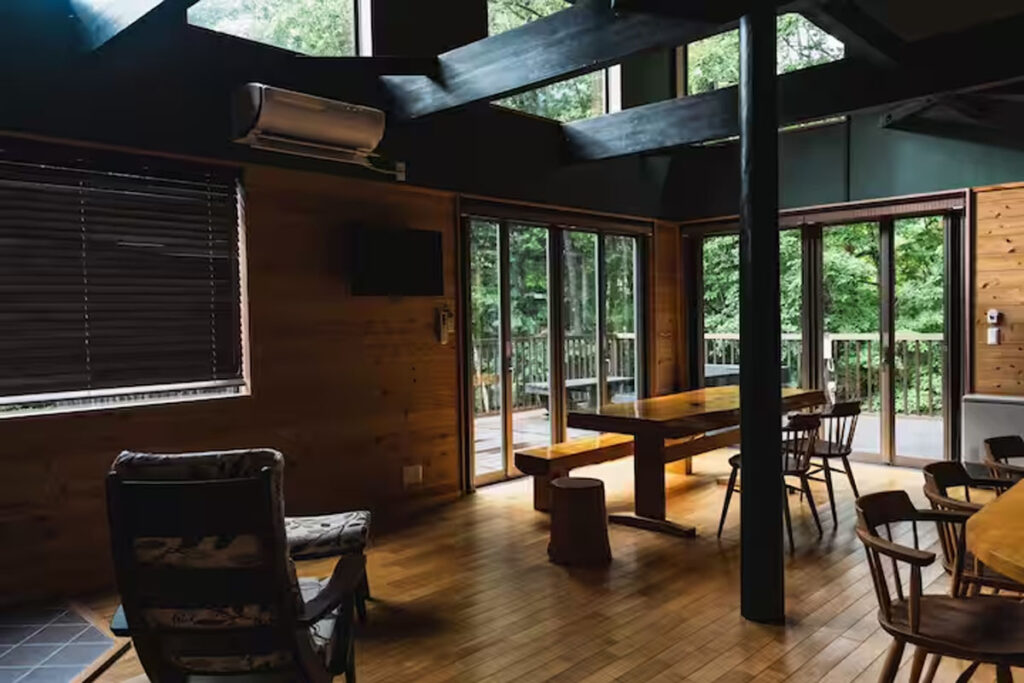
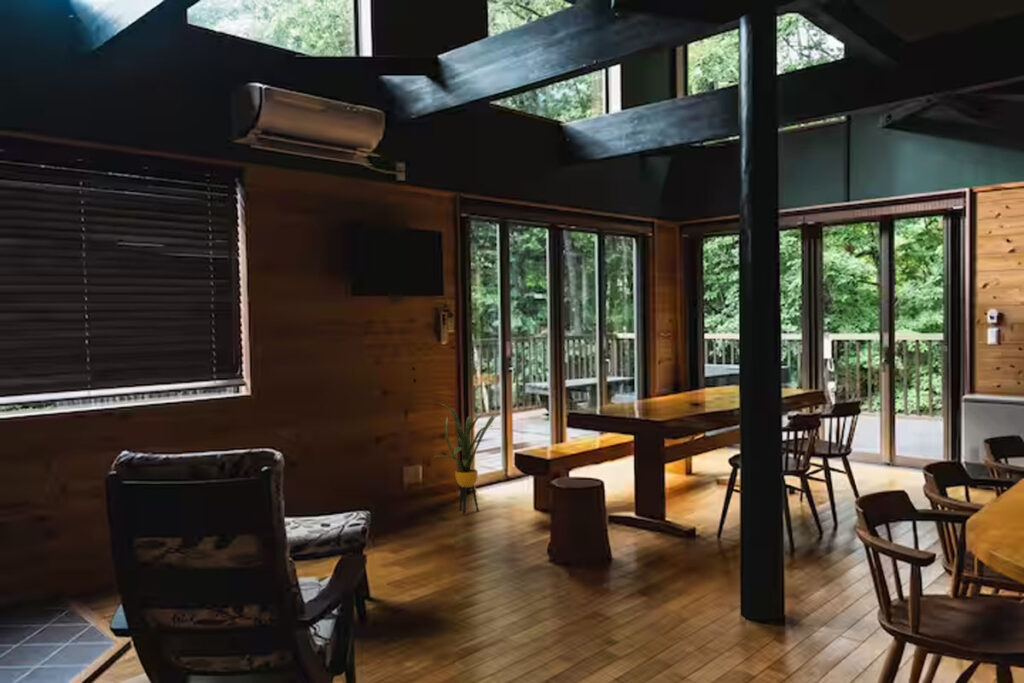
+ house plant (467, 457)
